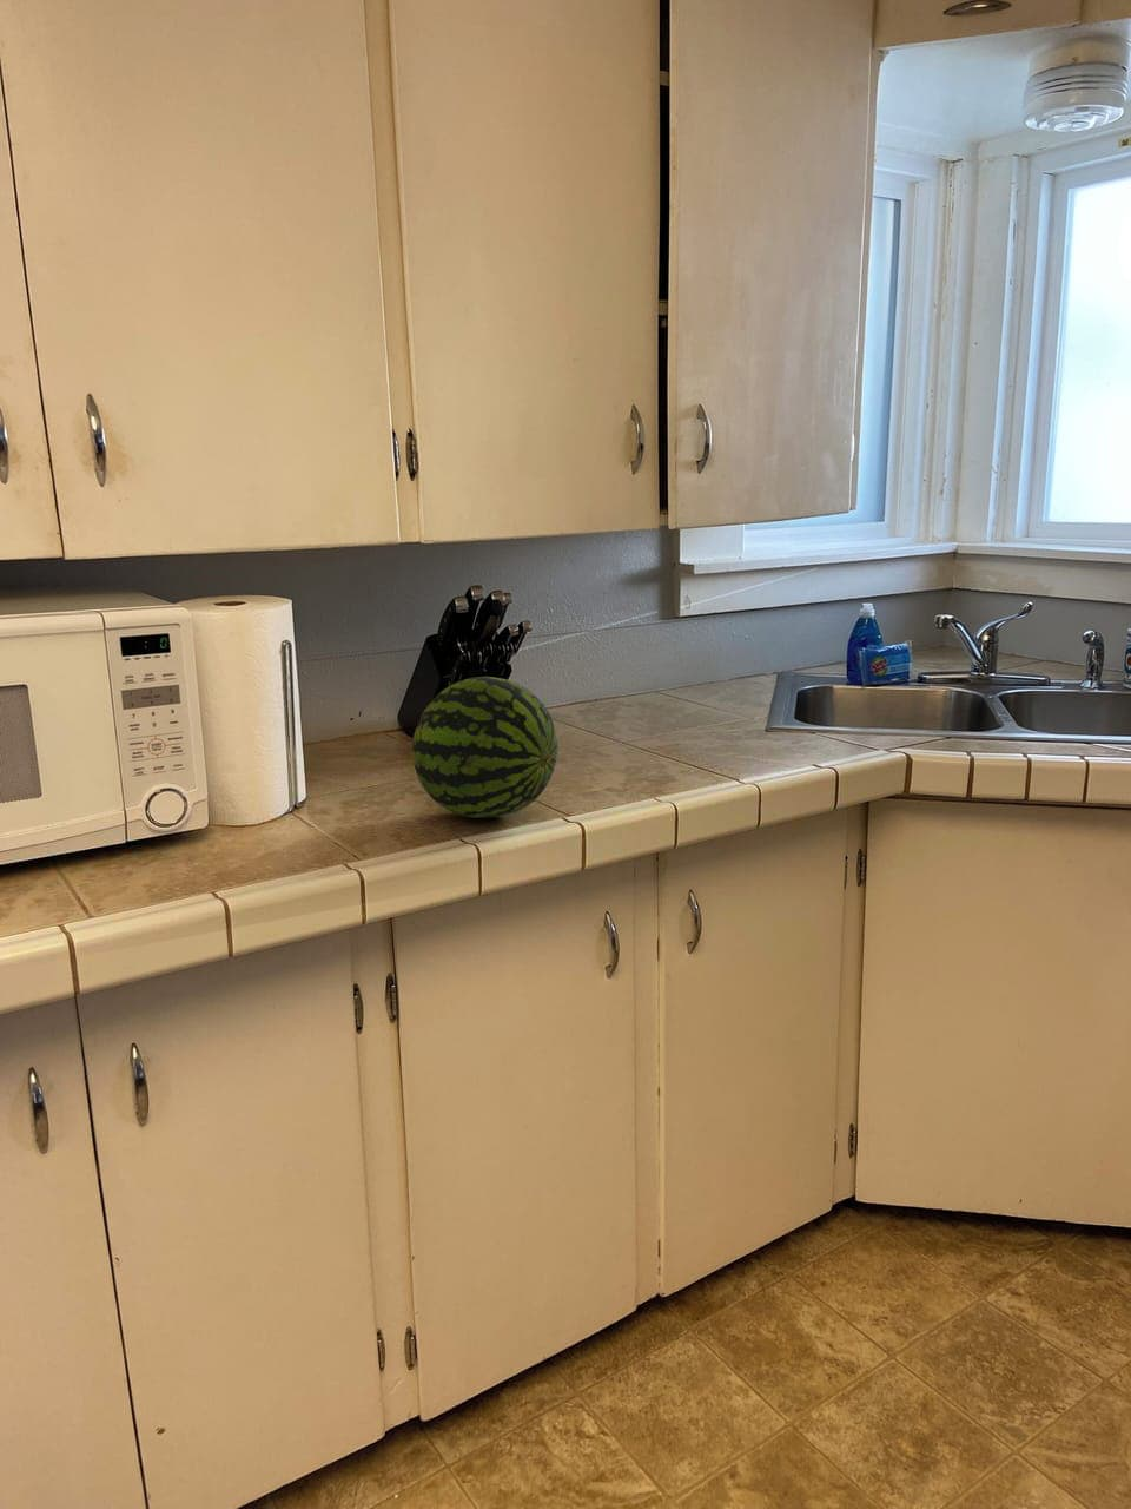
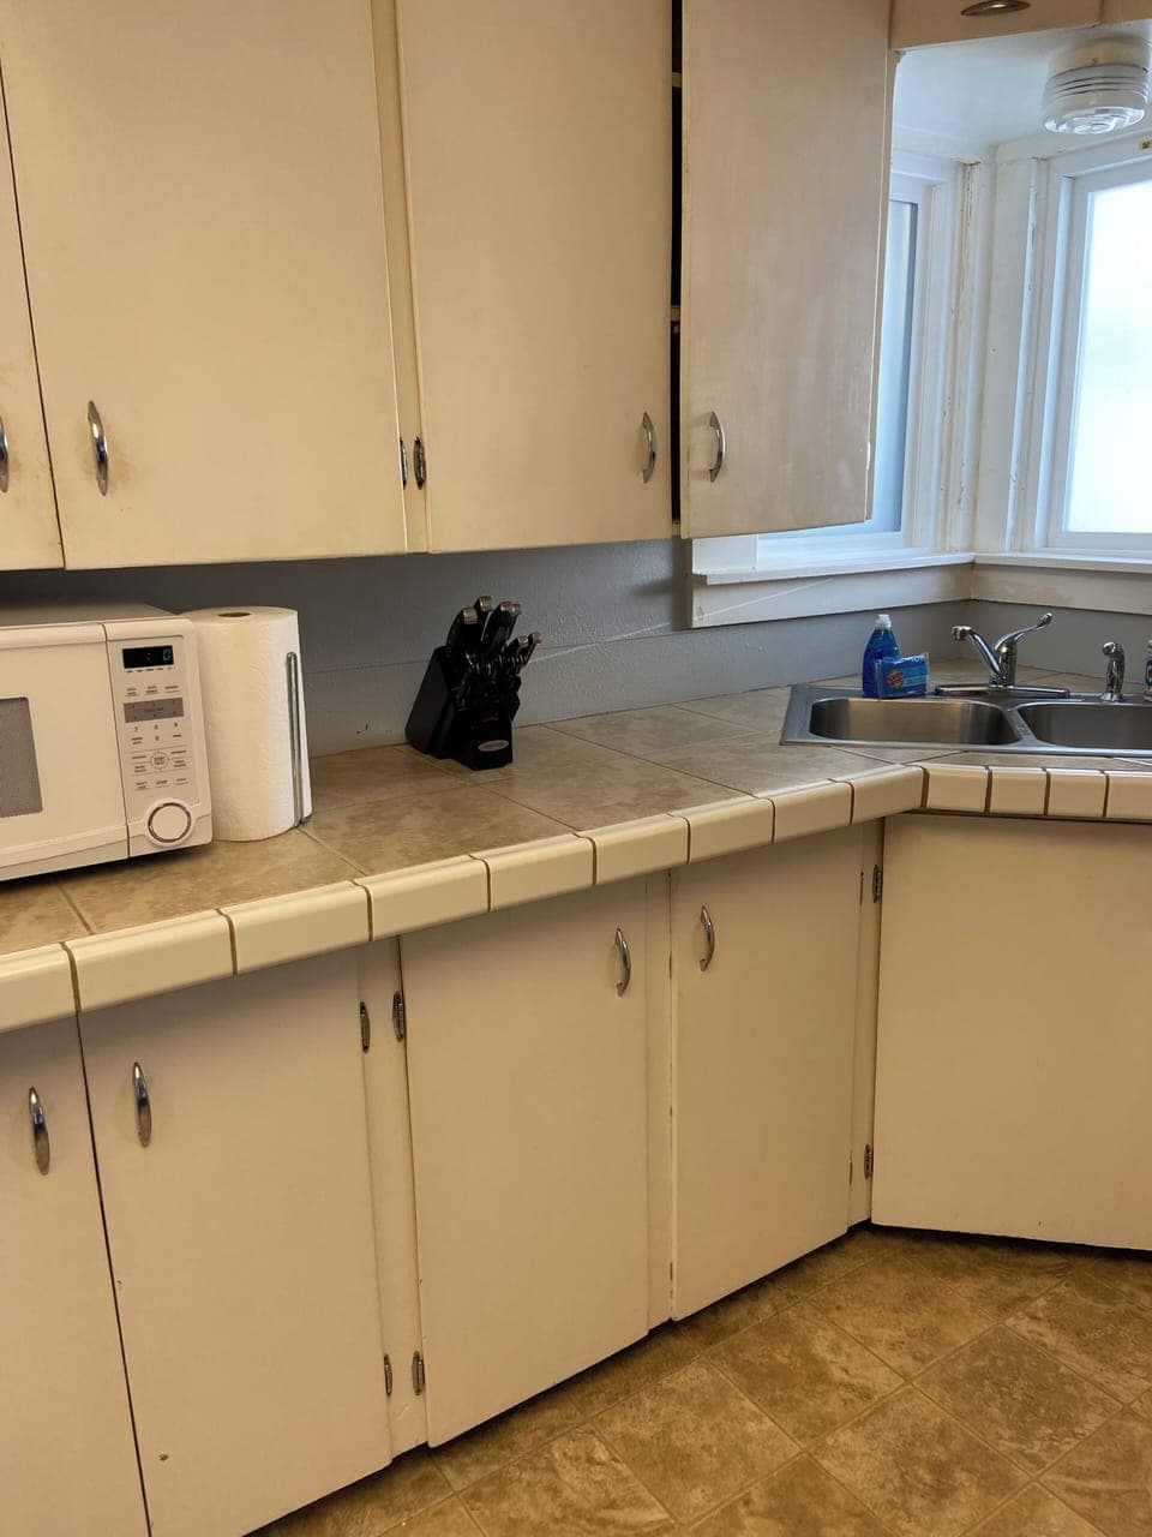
- fruit (485, 747)
